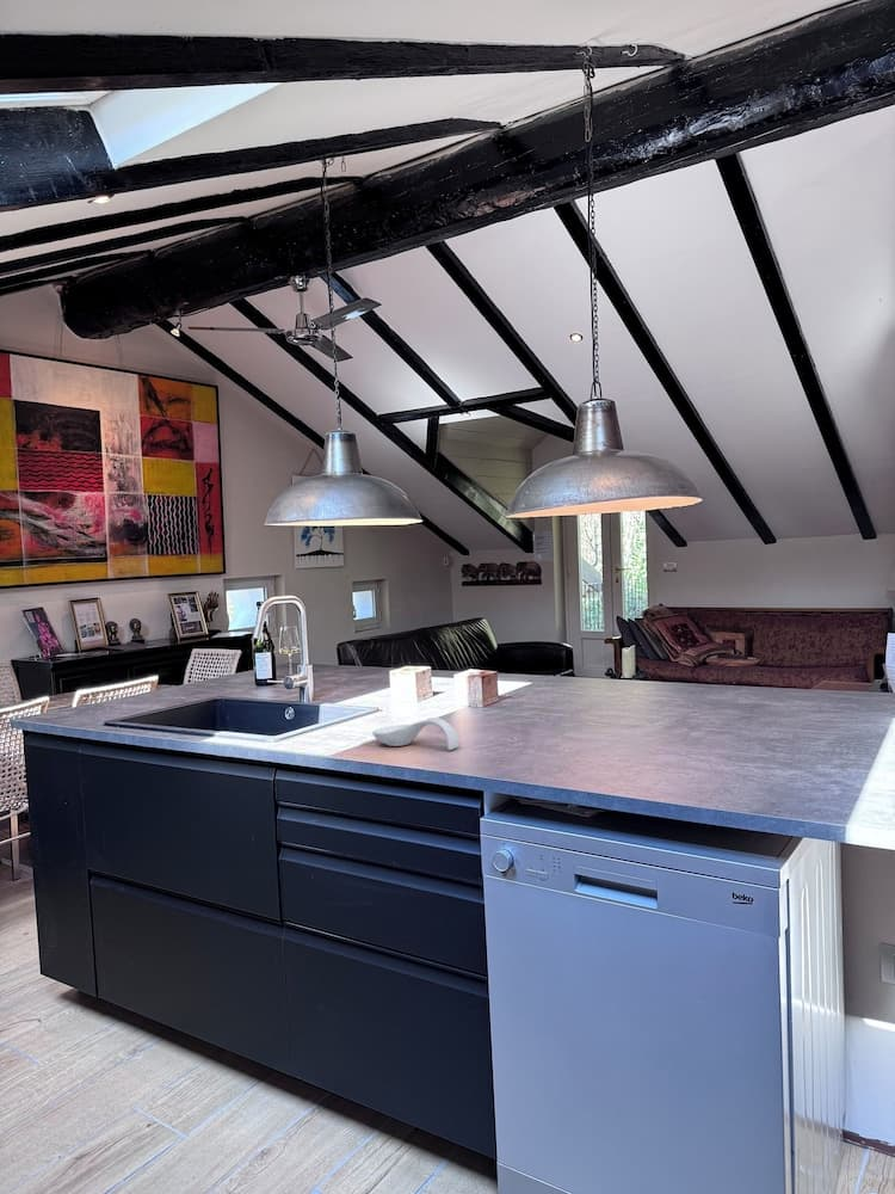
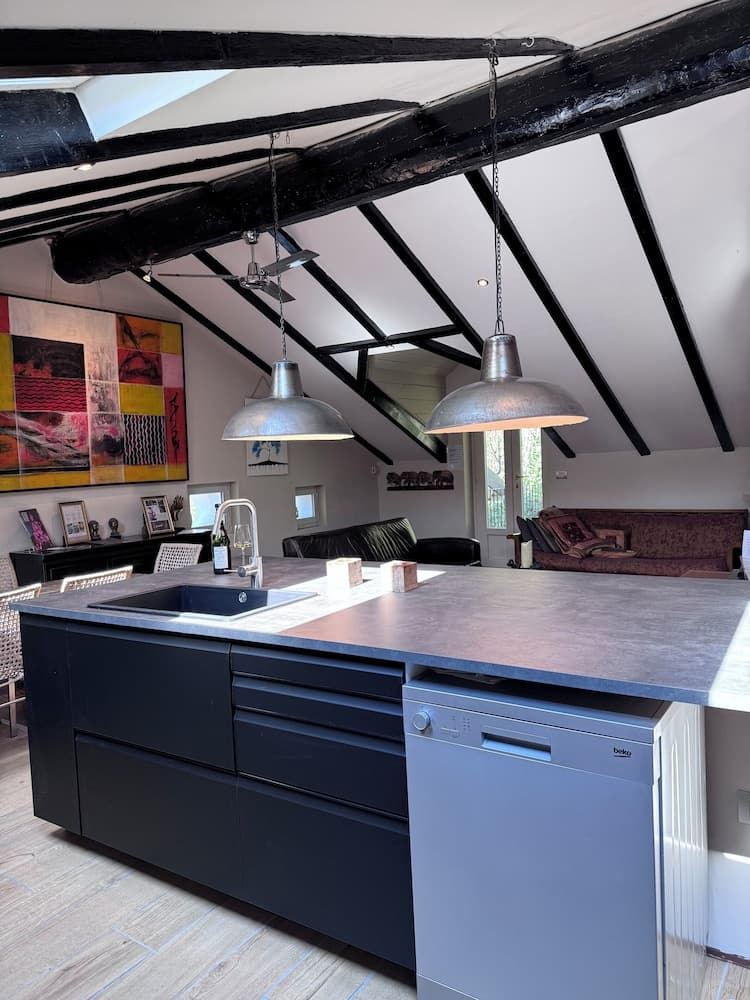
- spoon rest (415, 731)
